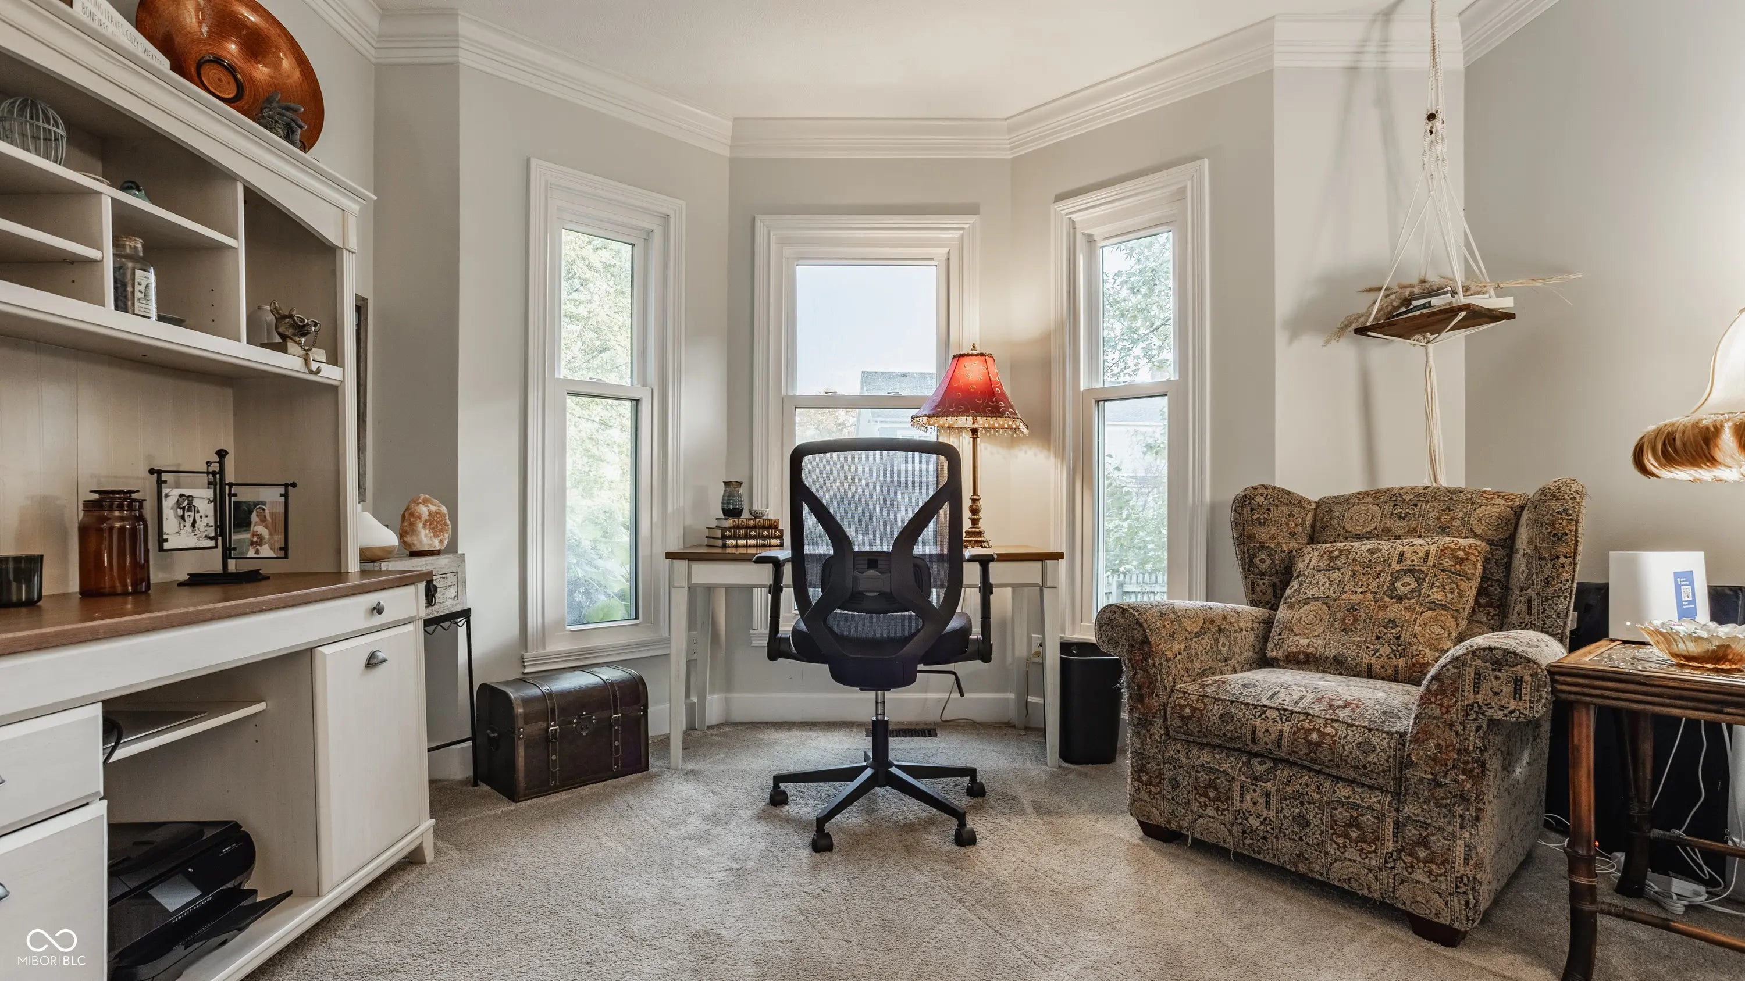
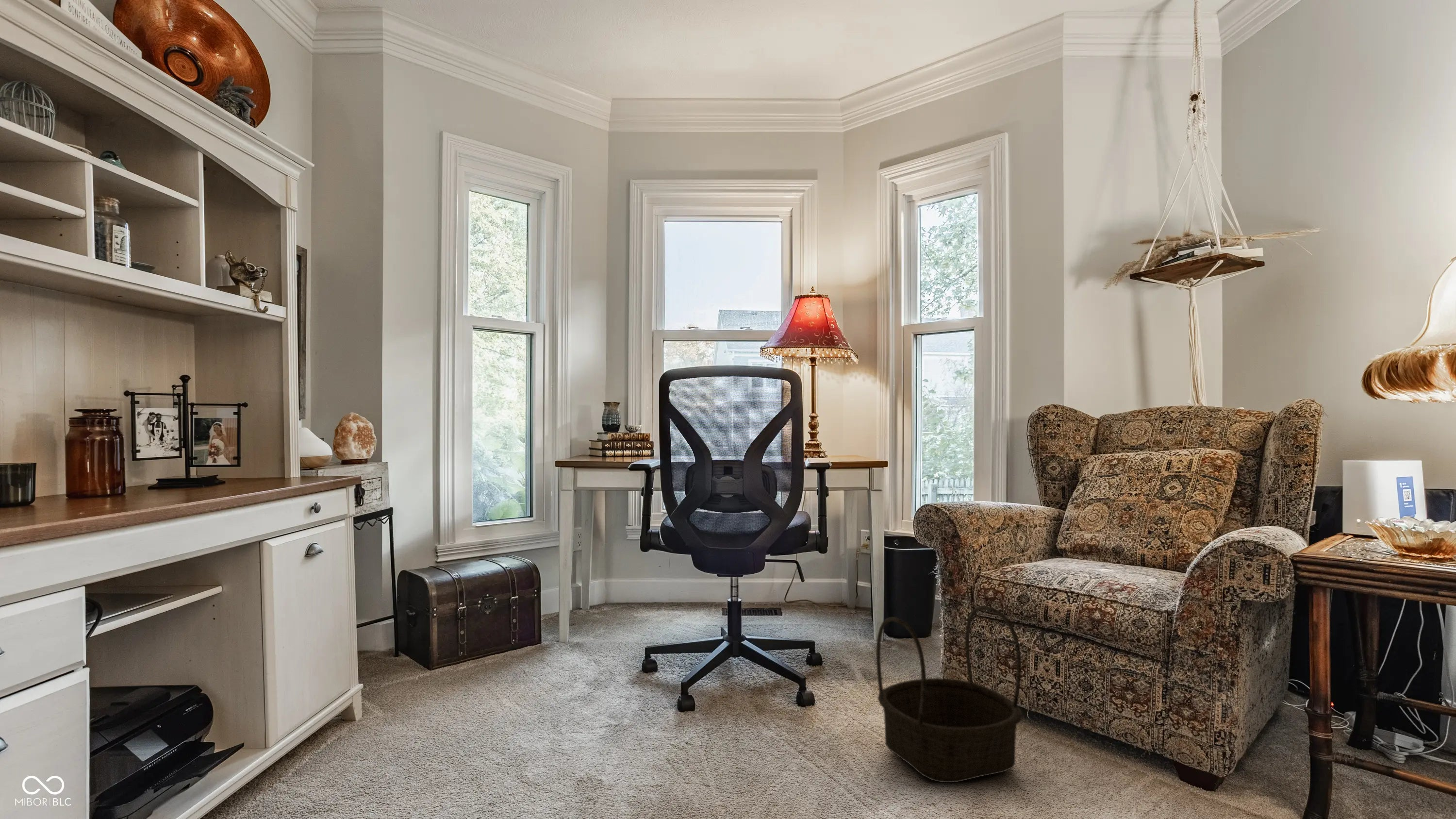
+ basket (948, 686)
